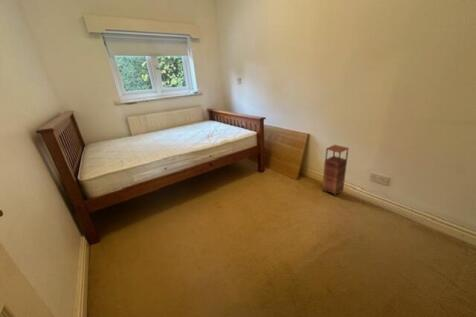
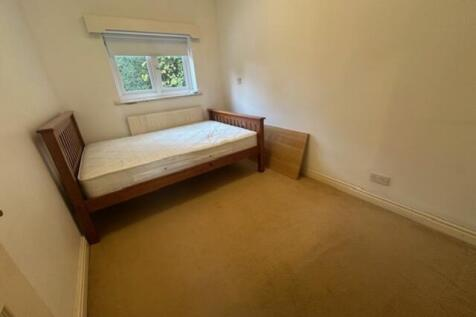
- storage cabinet (334, 170)
